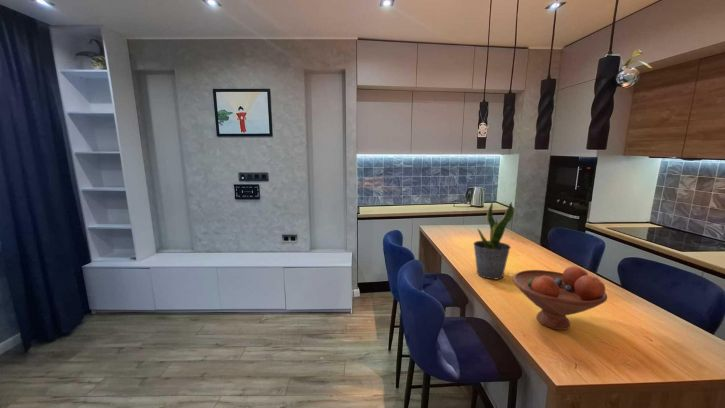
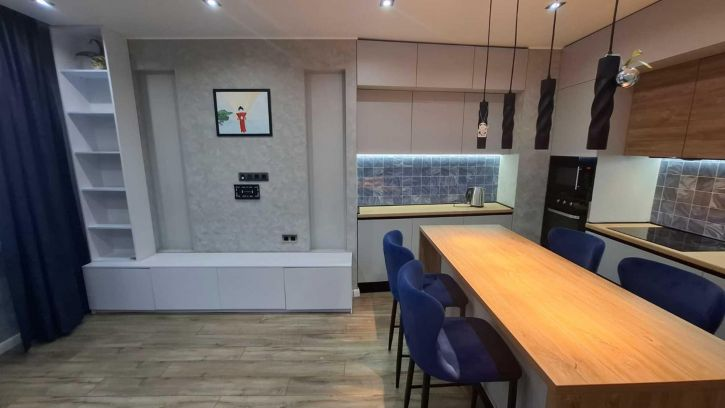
- potted plant (492, 238)
- fruit bowl (555, 296)
